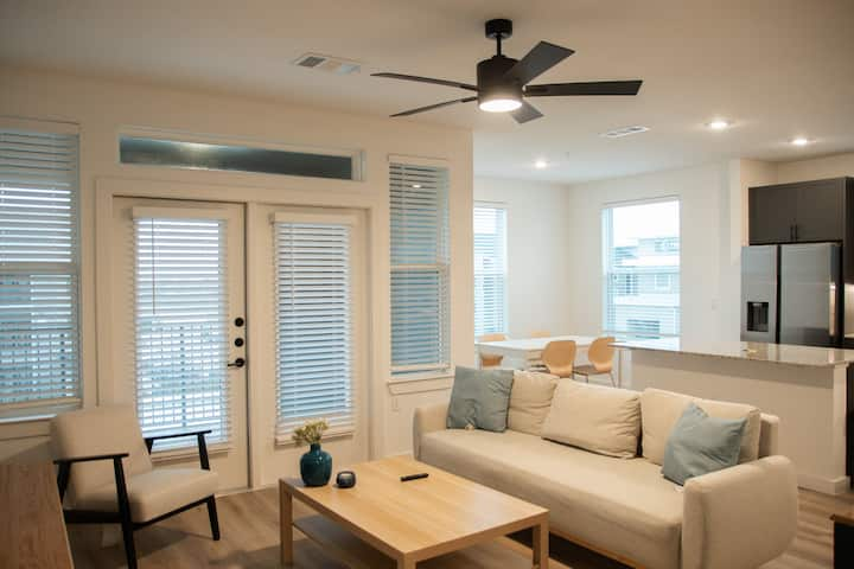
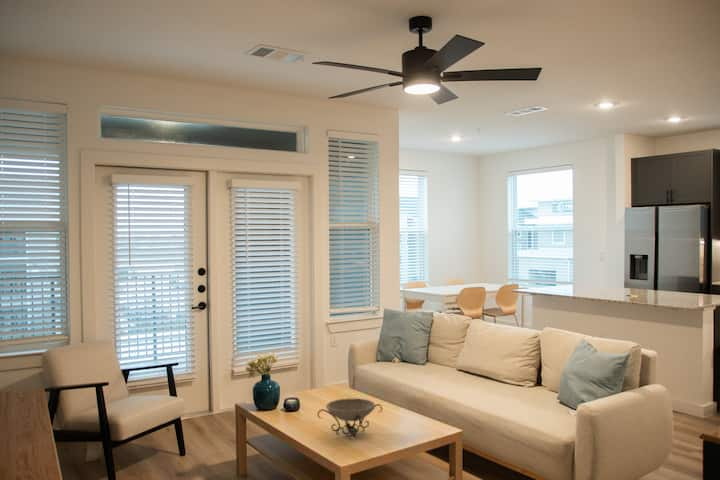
+ decorative bowl (350, 419)
